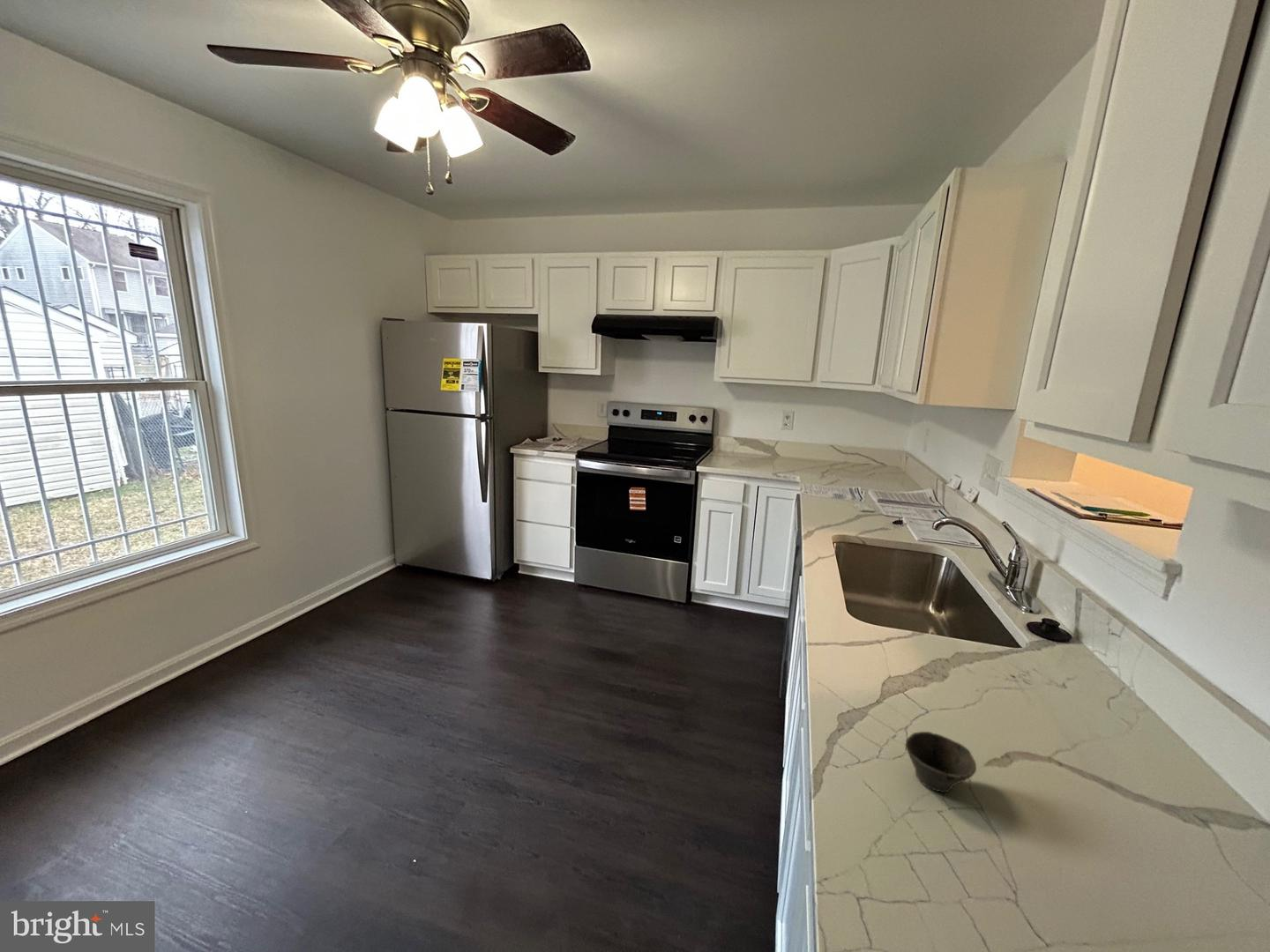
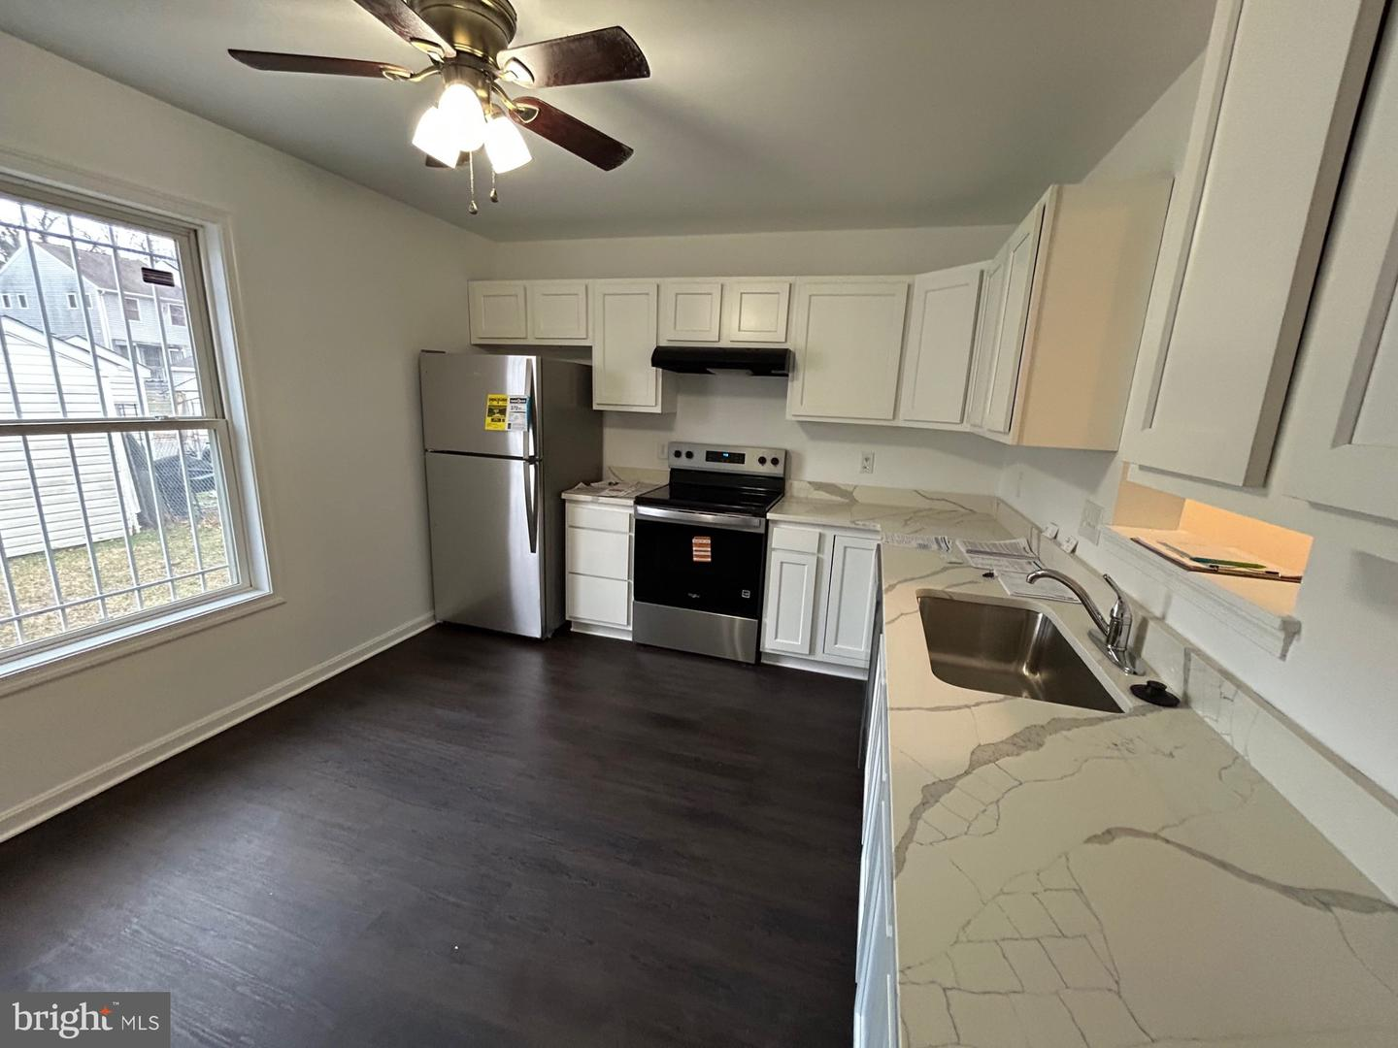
- cup (941, 766)
